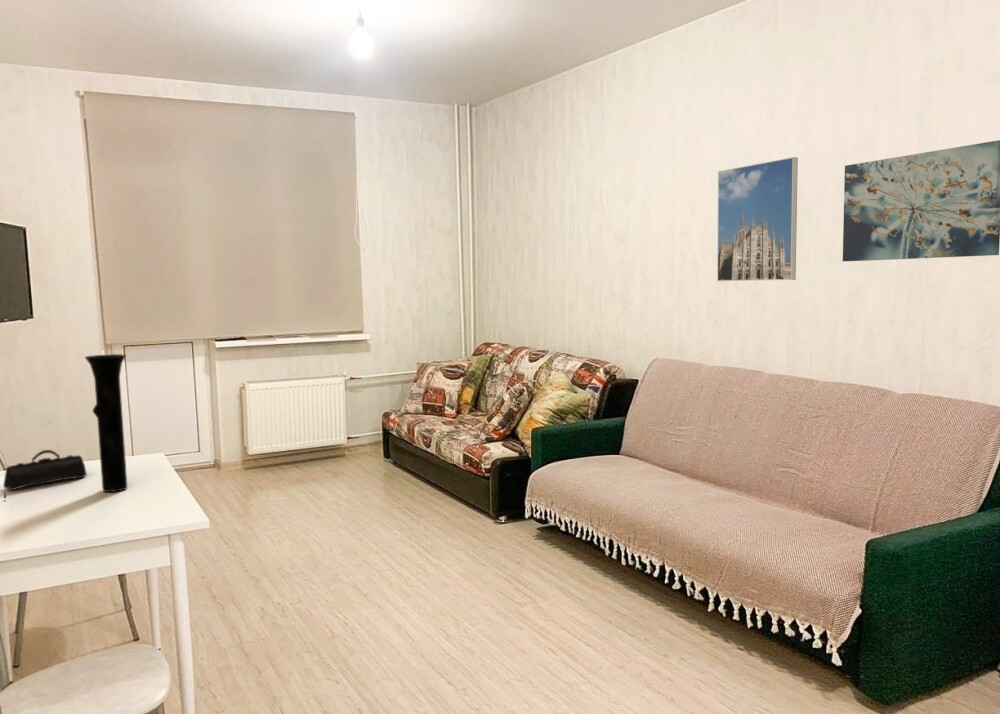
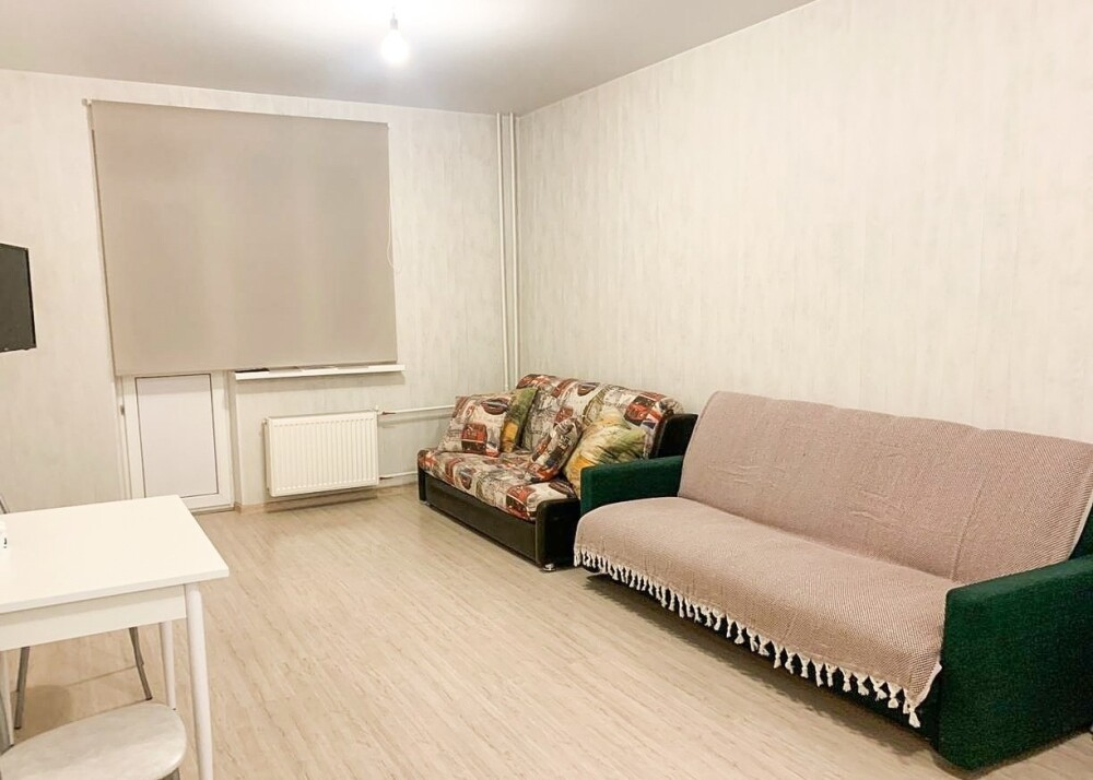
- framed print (755, 223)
- vase (110, 423)
- pencil case (45, 466)
- wall art (915, 206)
